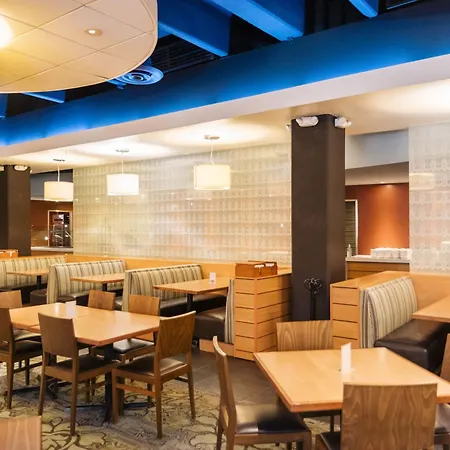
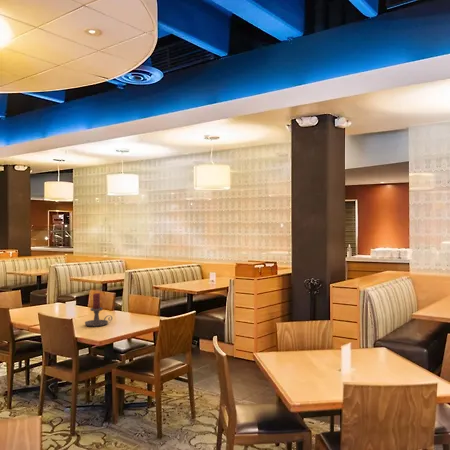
+ candle holder (99, 308)
